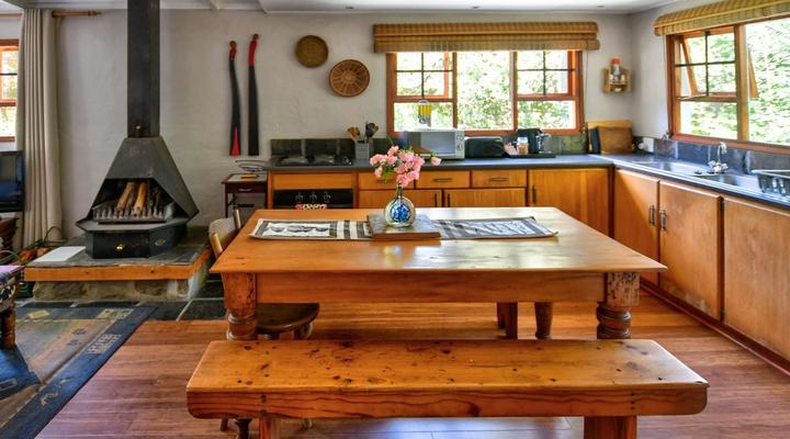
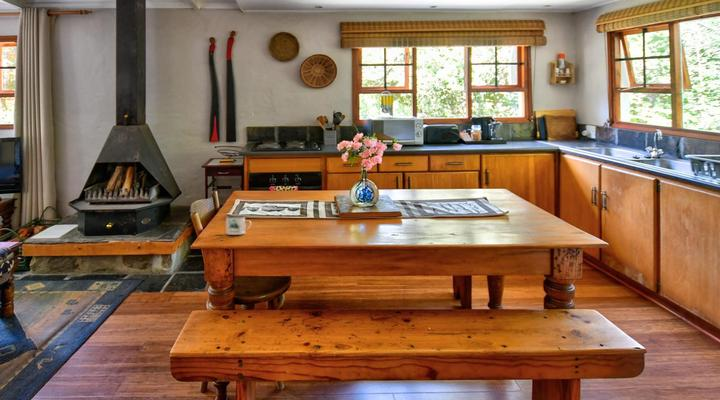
+ mug (238, 225)
